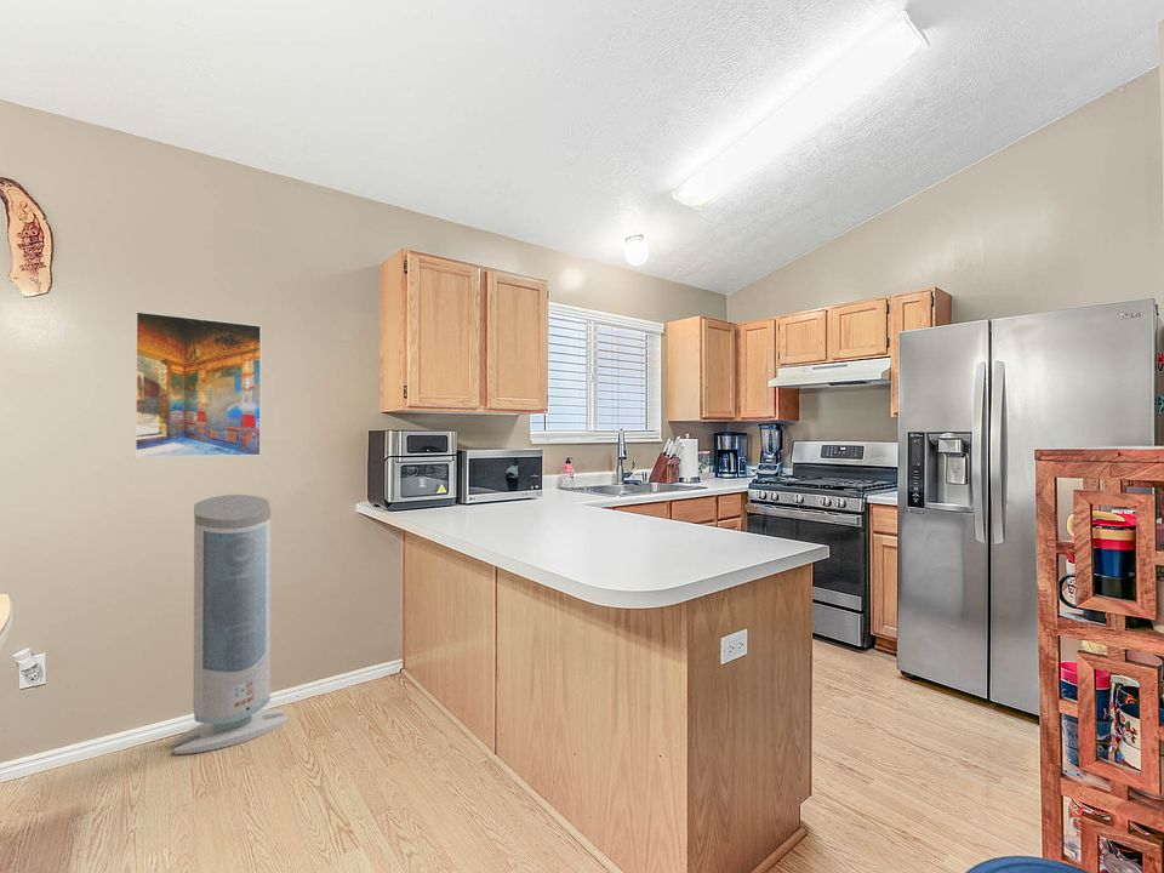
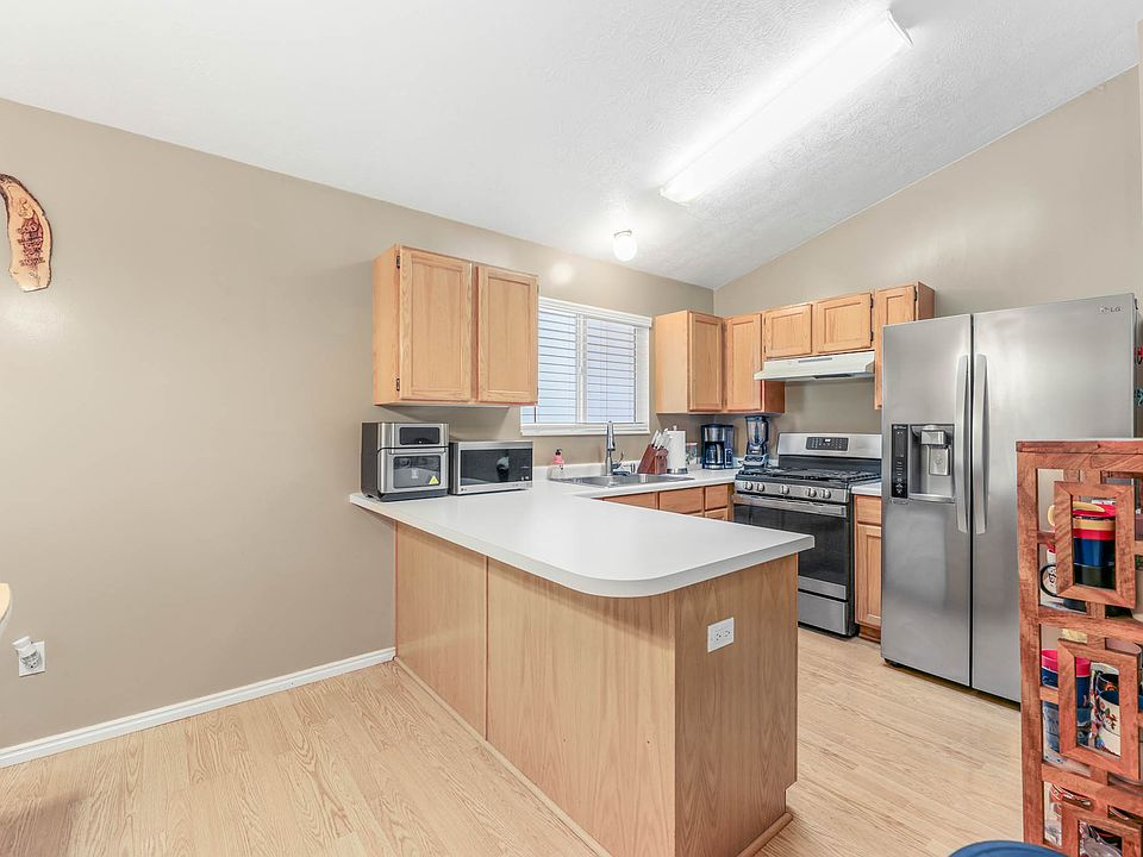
- air purifier (233, 614)
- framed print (201, 387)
